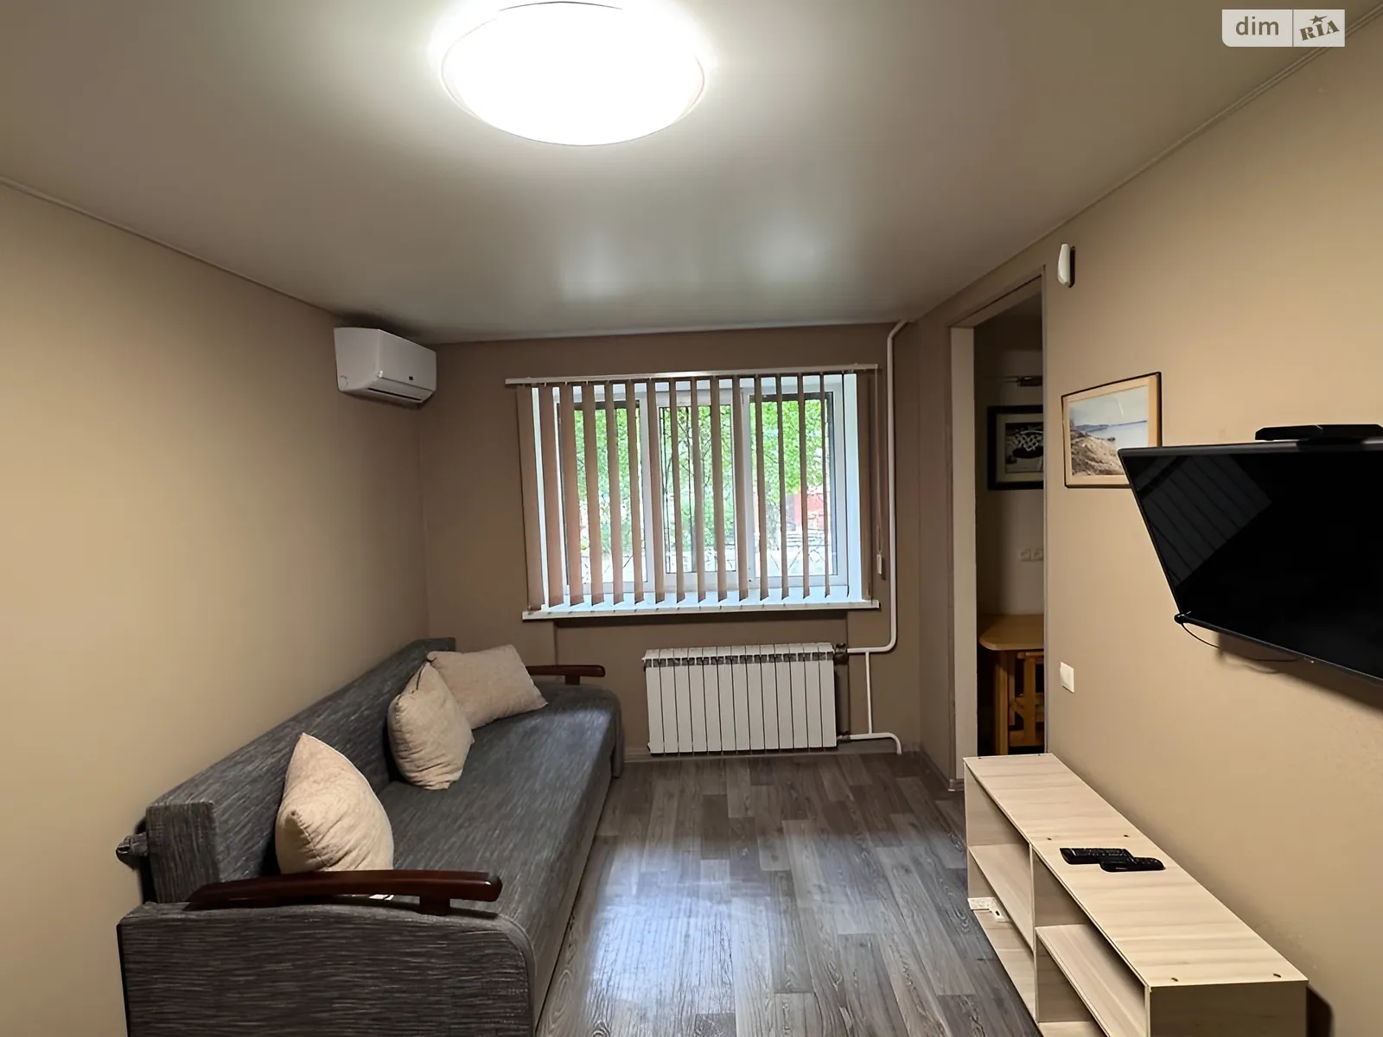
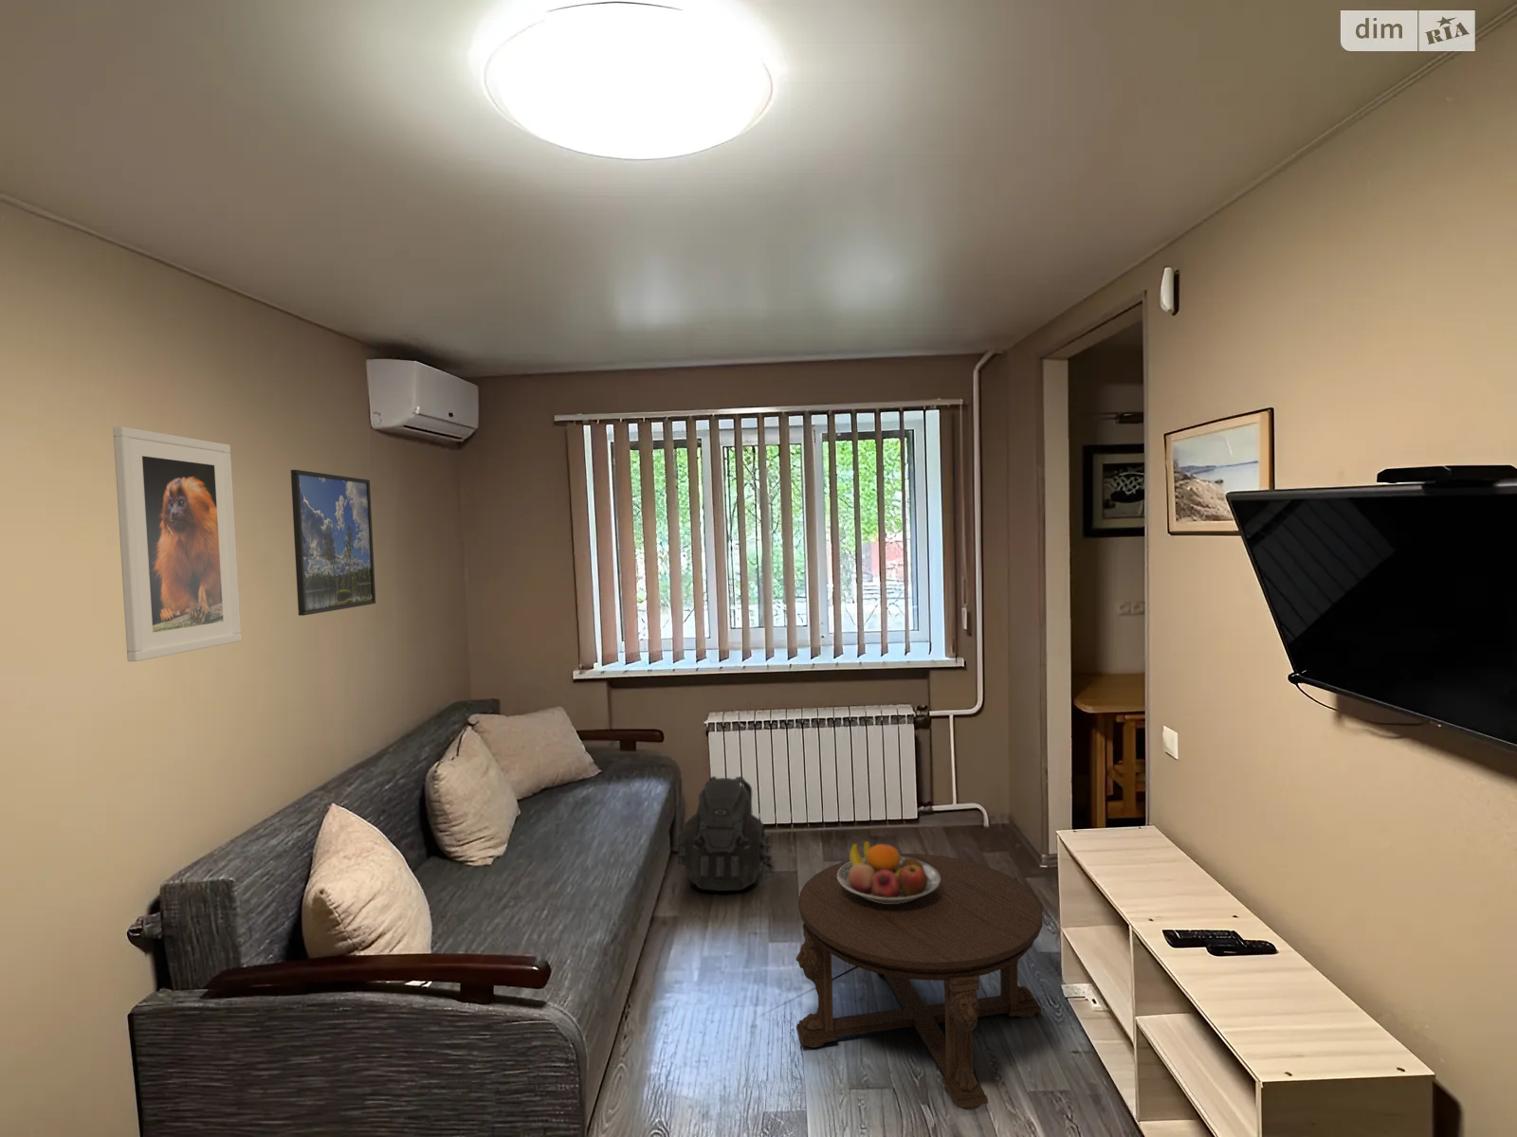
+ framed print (183, 543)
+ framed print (337, 542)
+ coffee table (917, 963)
+ fruit bowl (888, 872)
+ backpack (724, 829)
